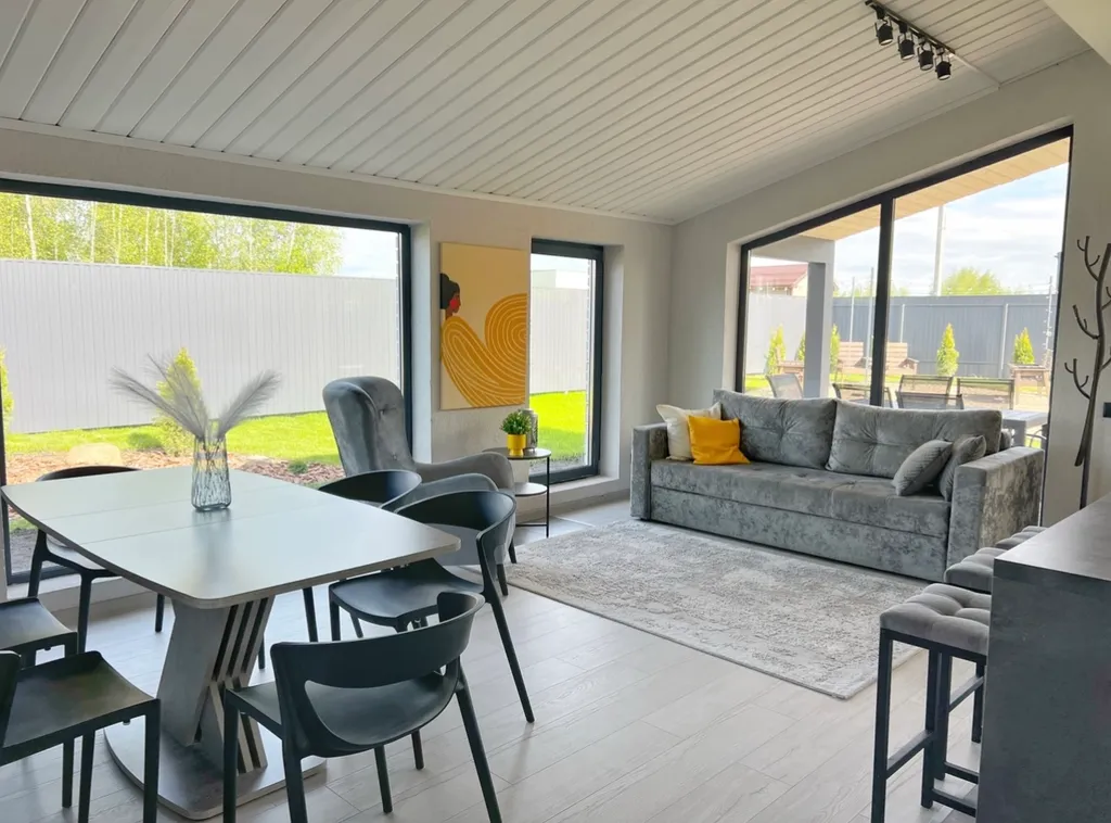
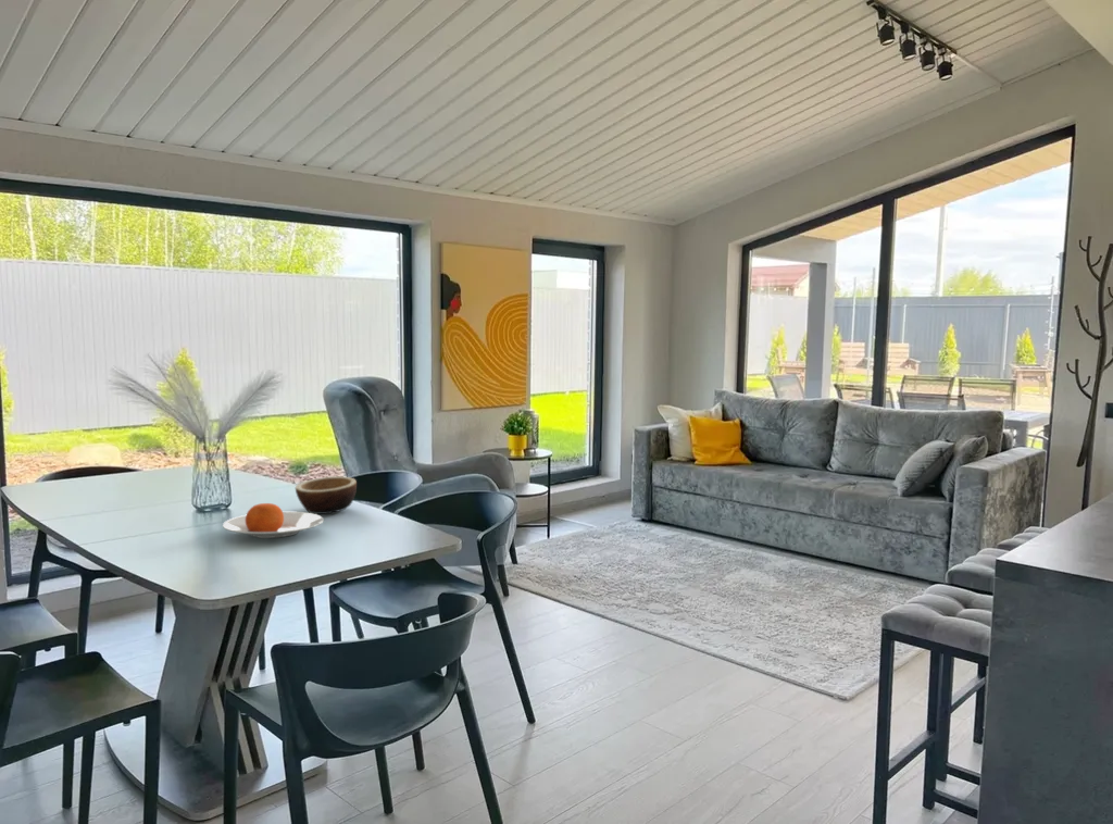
+ bowl (326, 495)
+ plate (274, 517)
